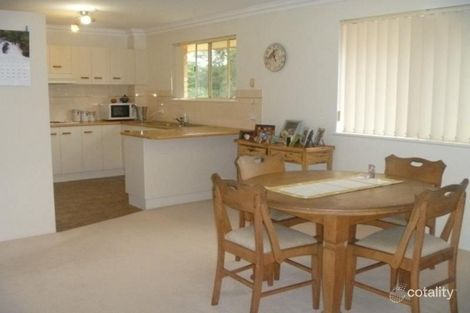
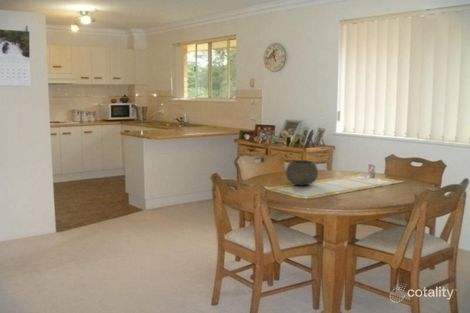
+ bowl (301, 173)
